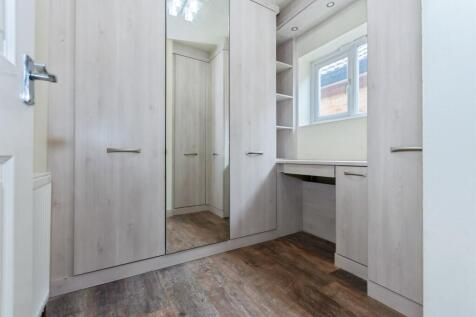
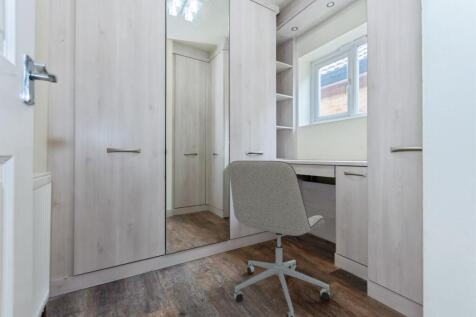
+ office chair (278, 225)
